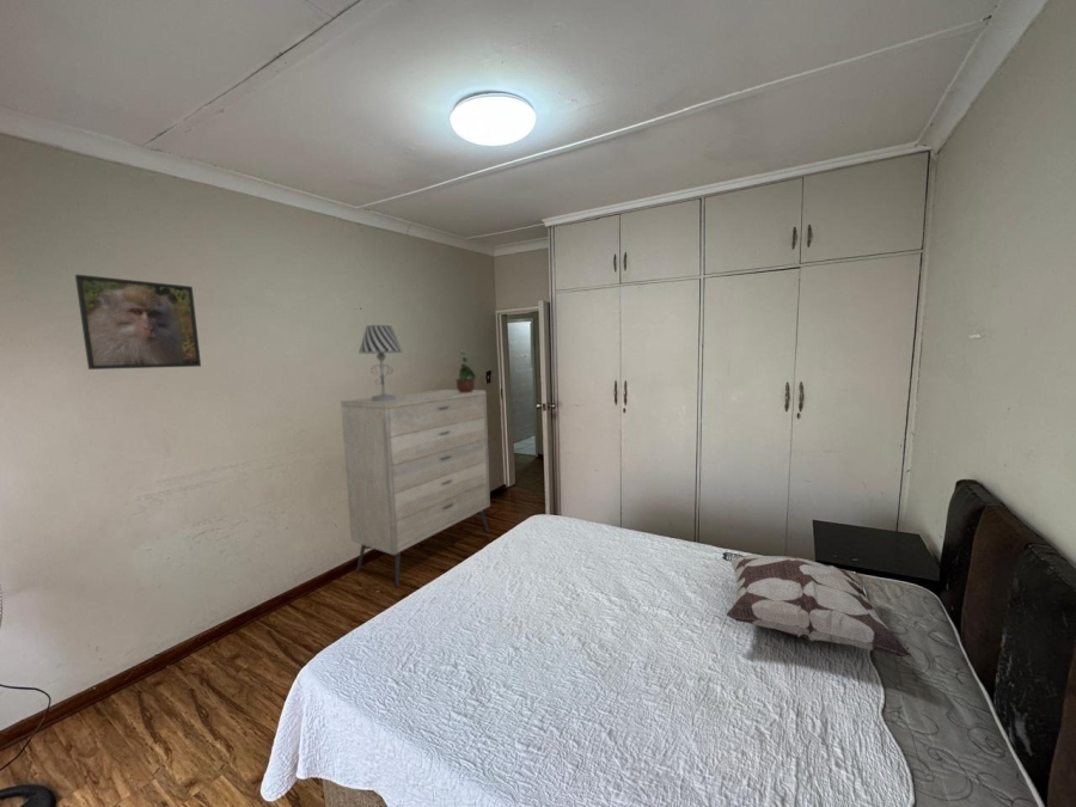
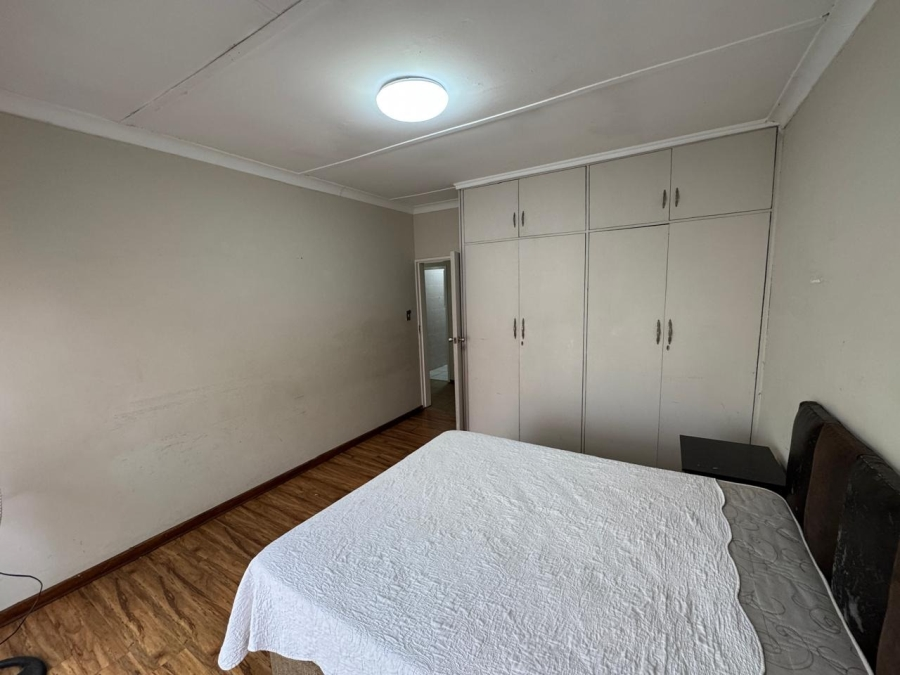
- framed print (143, 324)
- potted plant (463, 369)
- decorative pillow (796, 592)
- table lamp (381, 362)
- dresser (424, 473)
